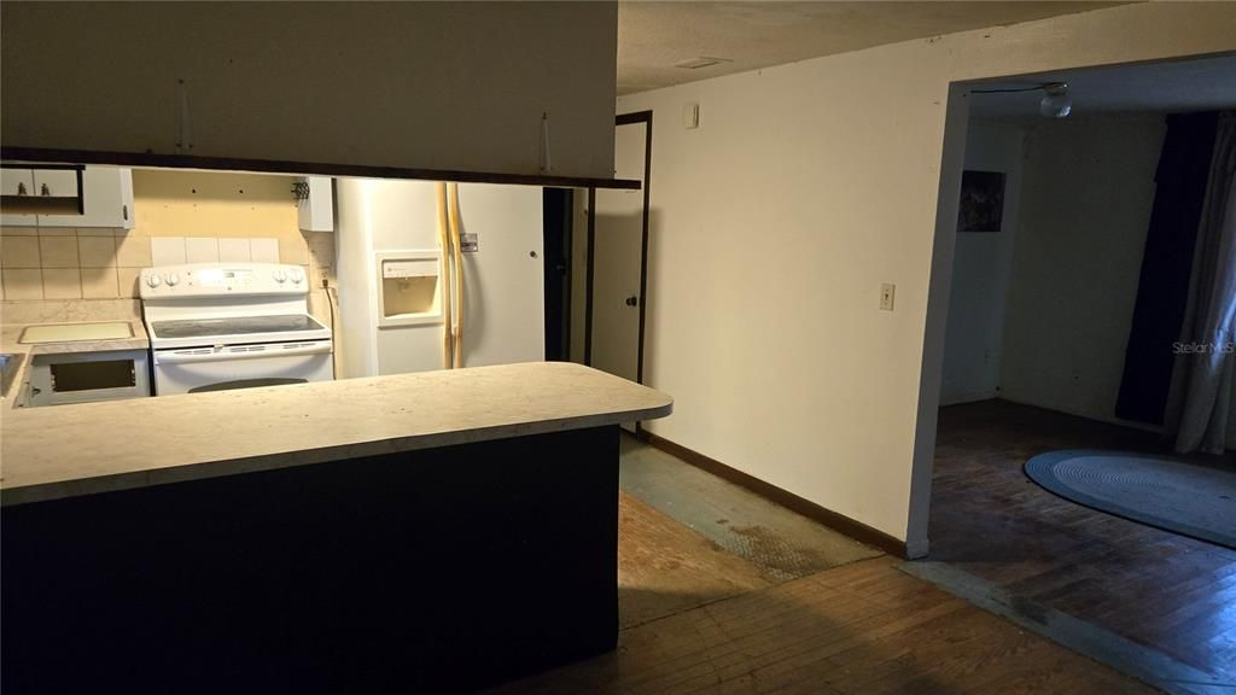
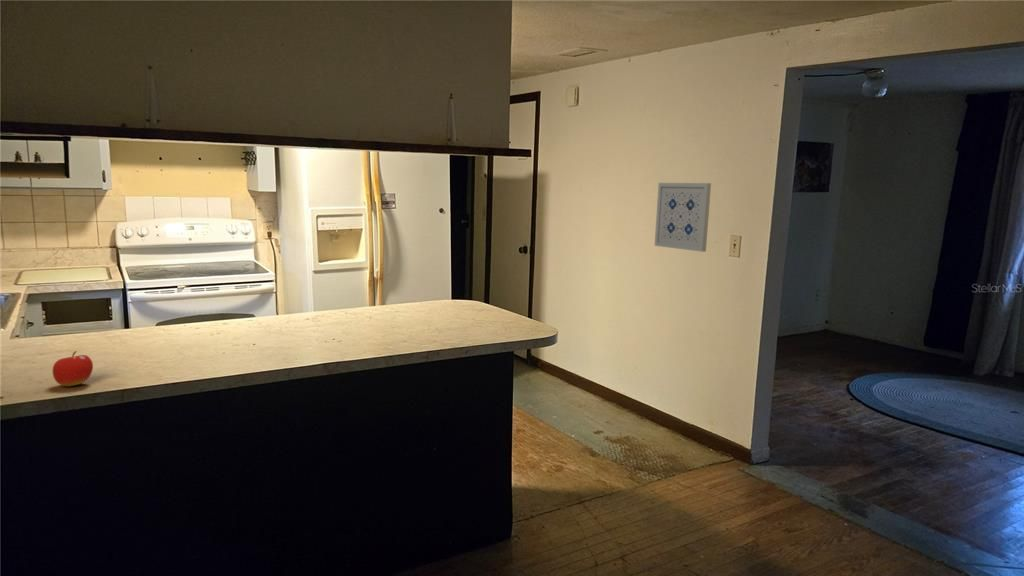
+ fruit (72, 369)
+ wall art (681, 216)
